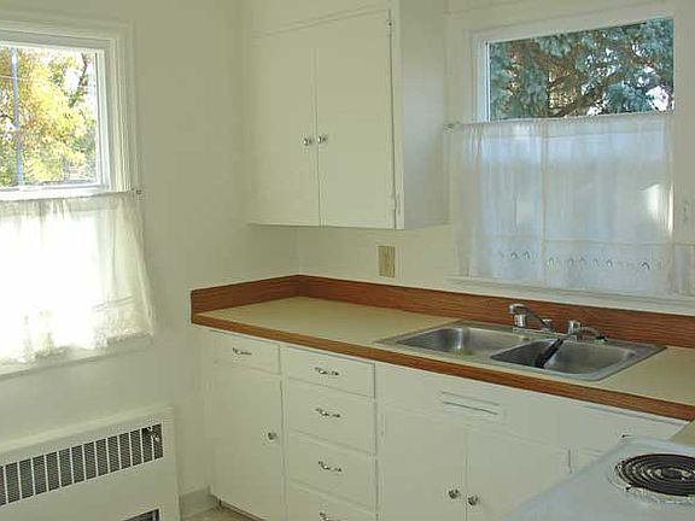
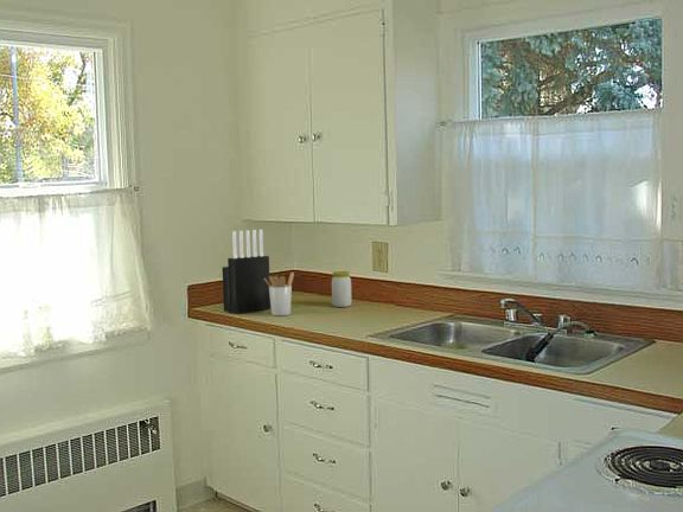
+ jar (342, 288)
+ utensil holder (279, 294)
+ knife block (244, 269)
